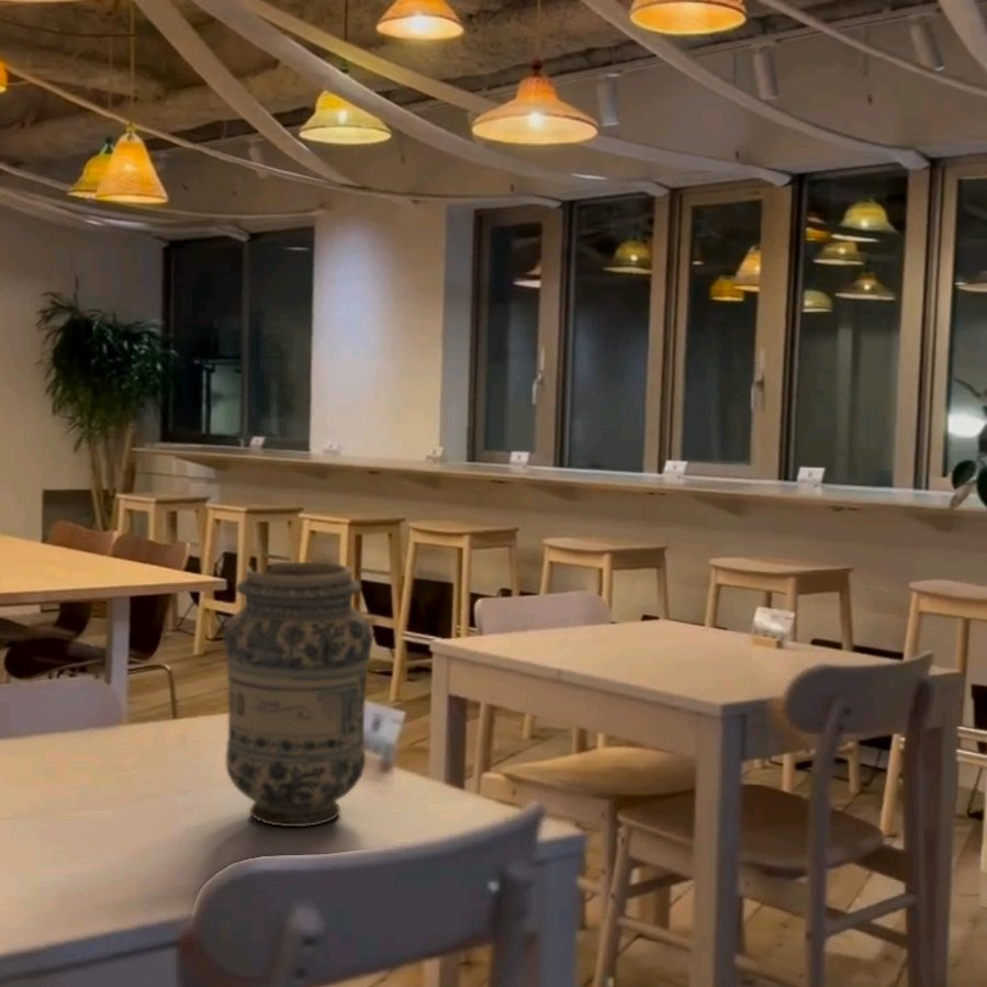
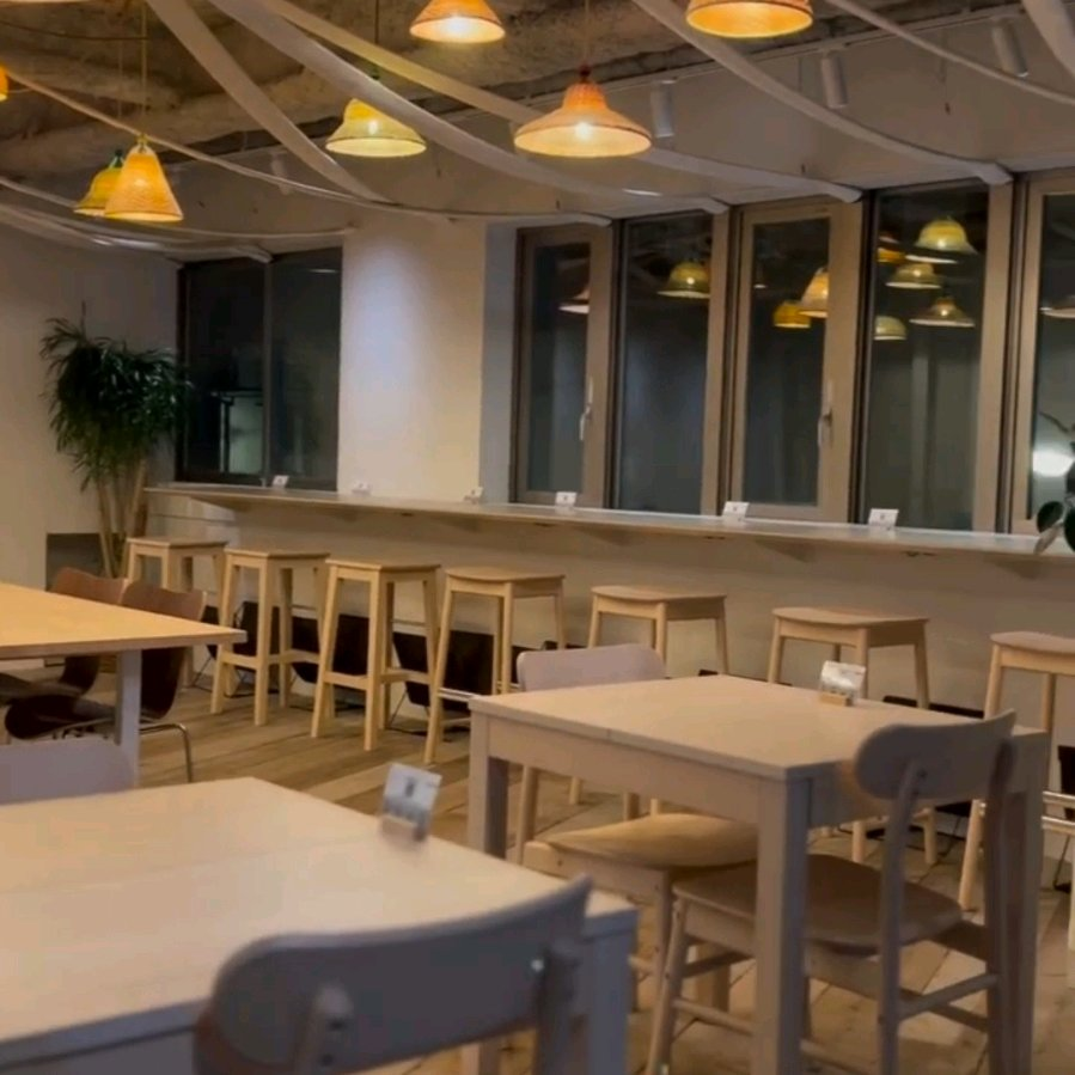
- vase (296, 691)
